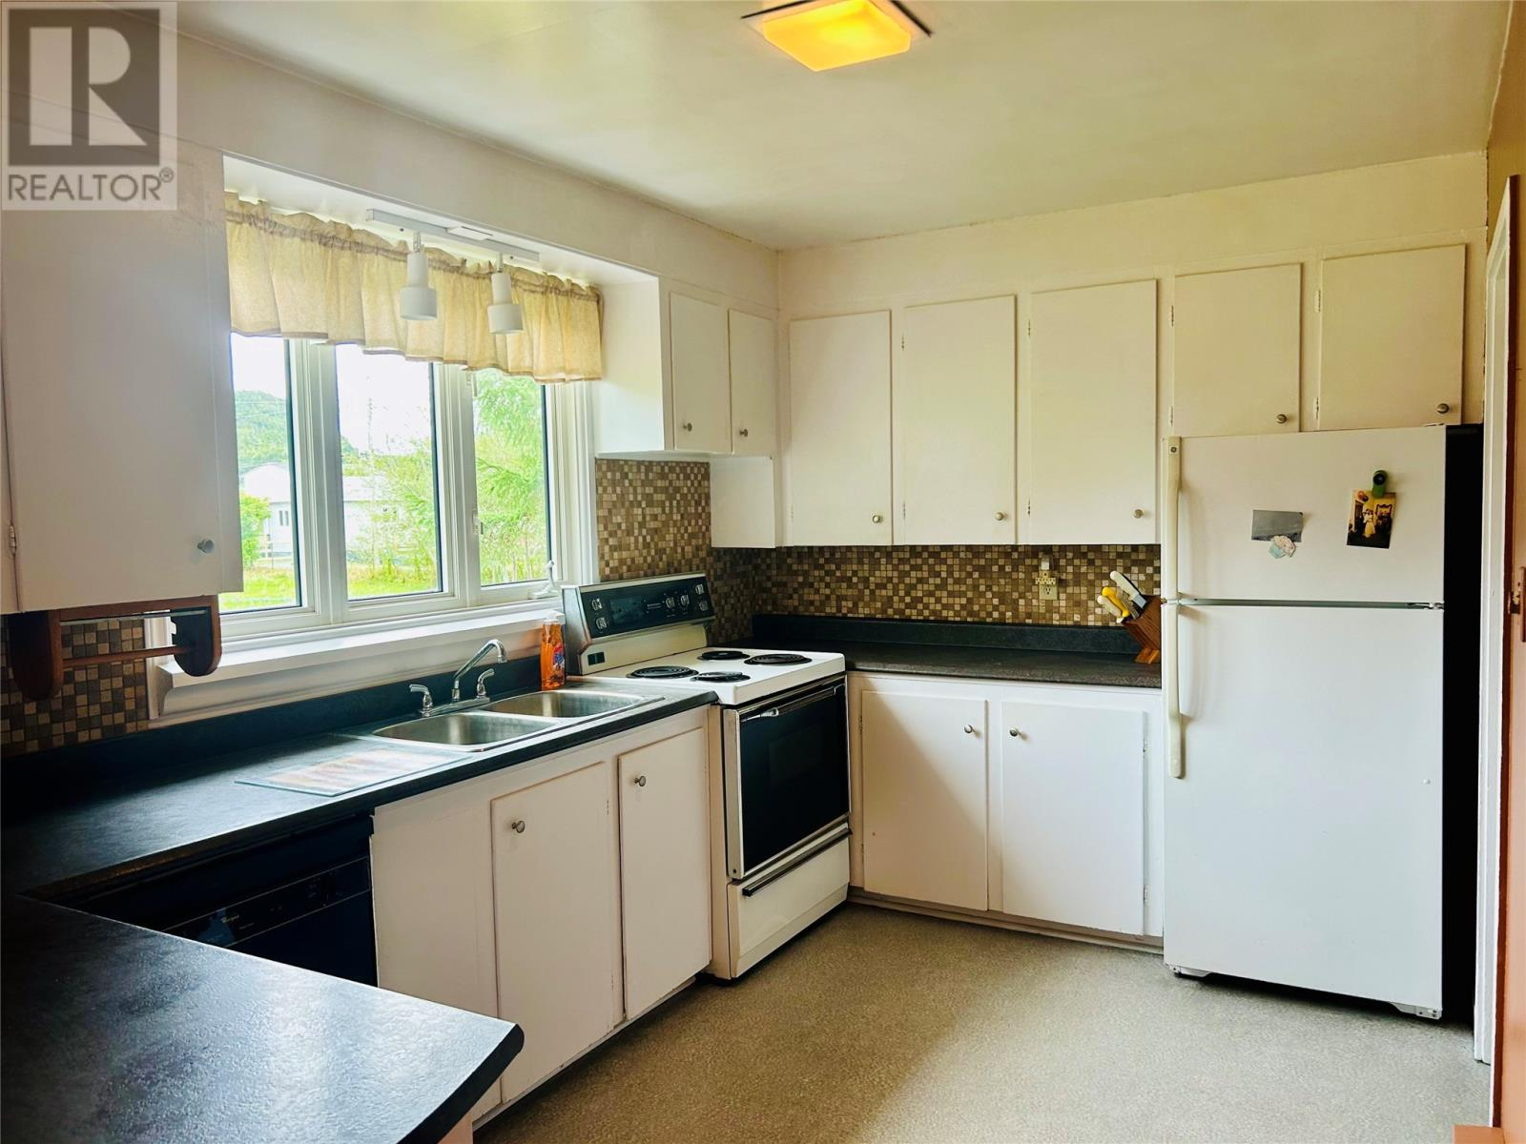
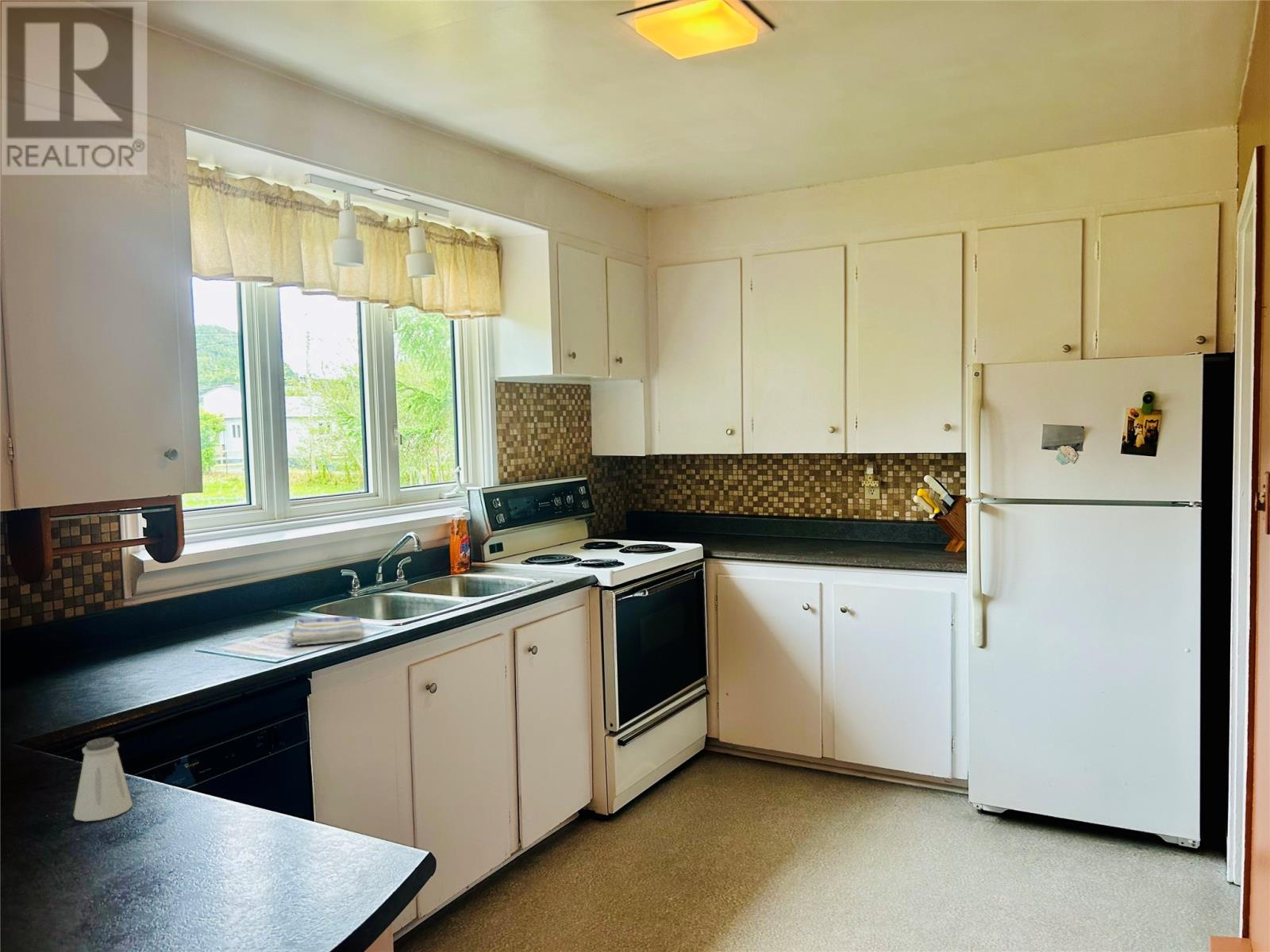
+ saltshaker (102, 775)
+ dish towel (327, 628)
